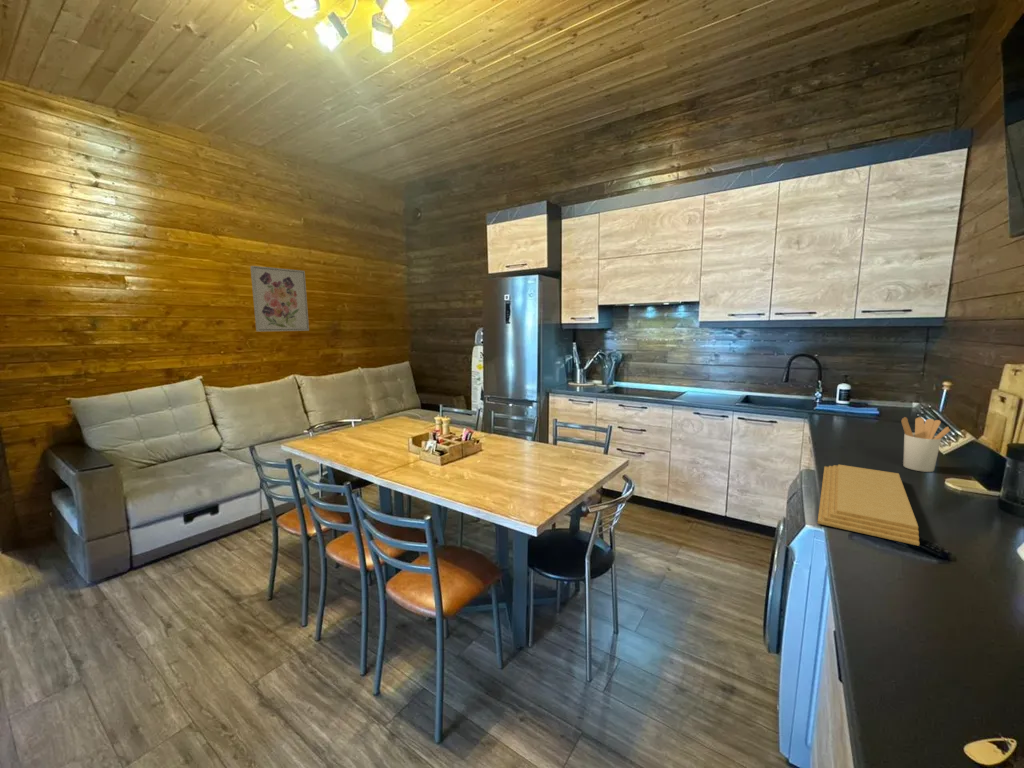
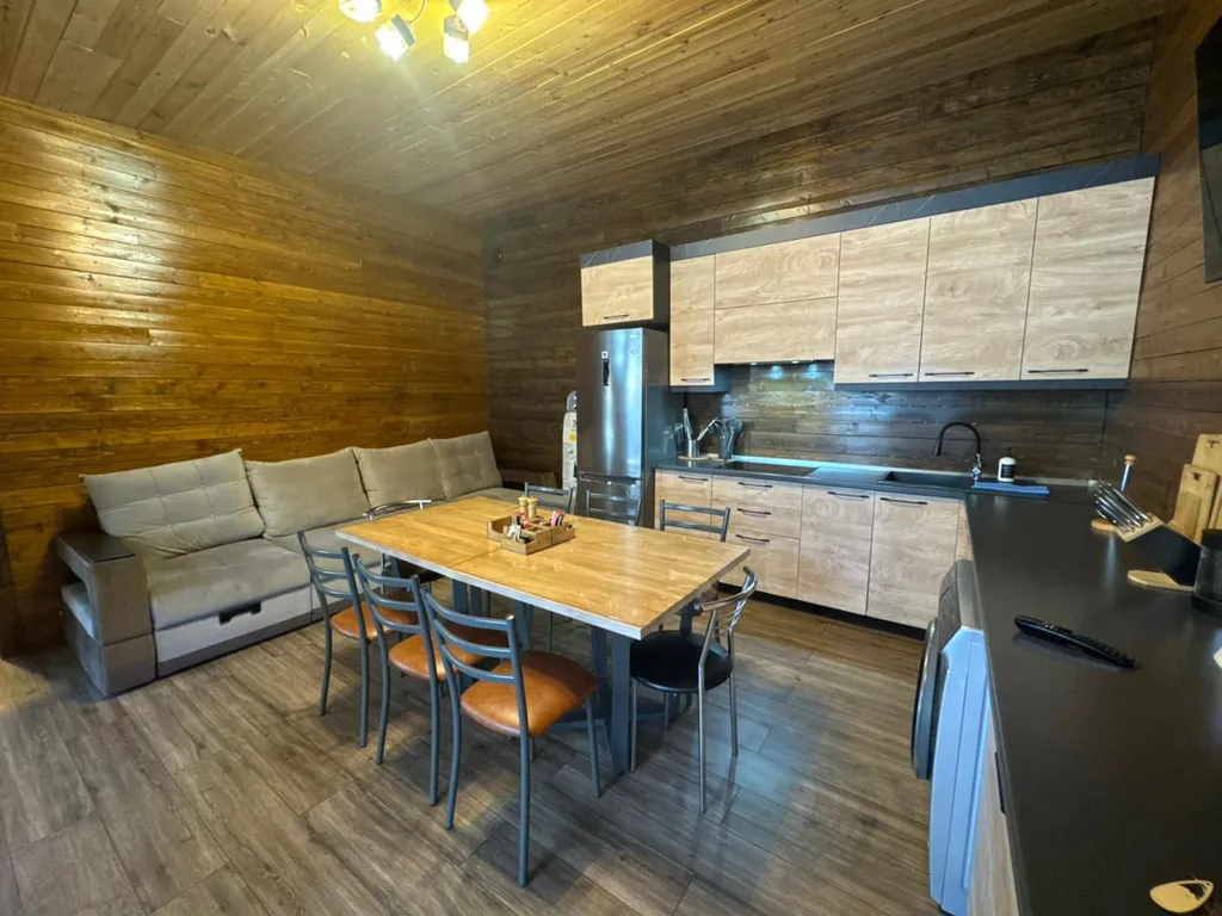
- utensil holder (922, 442)
- cutting board (862, 493)
- wall art (281, 300)
